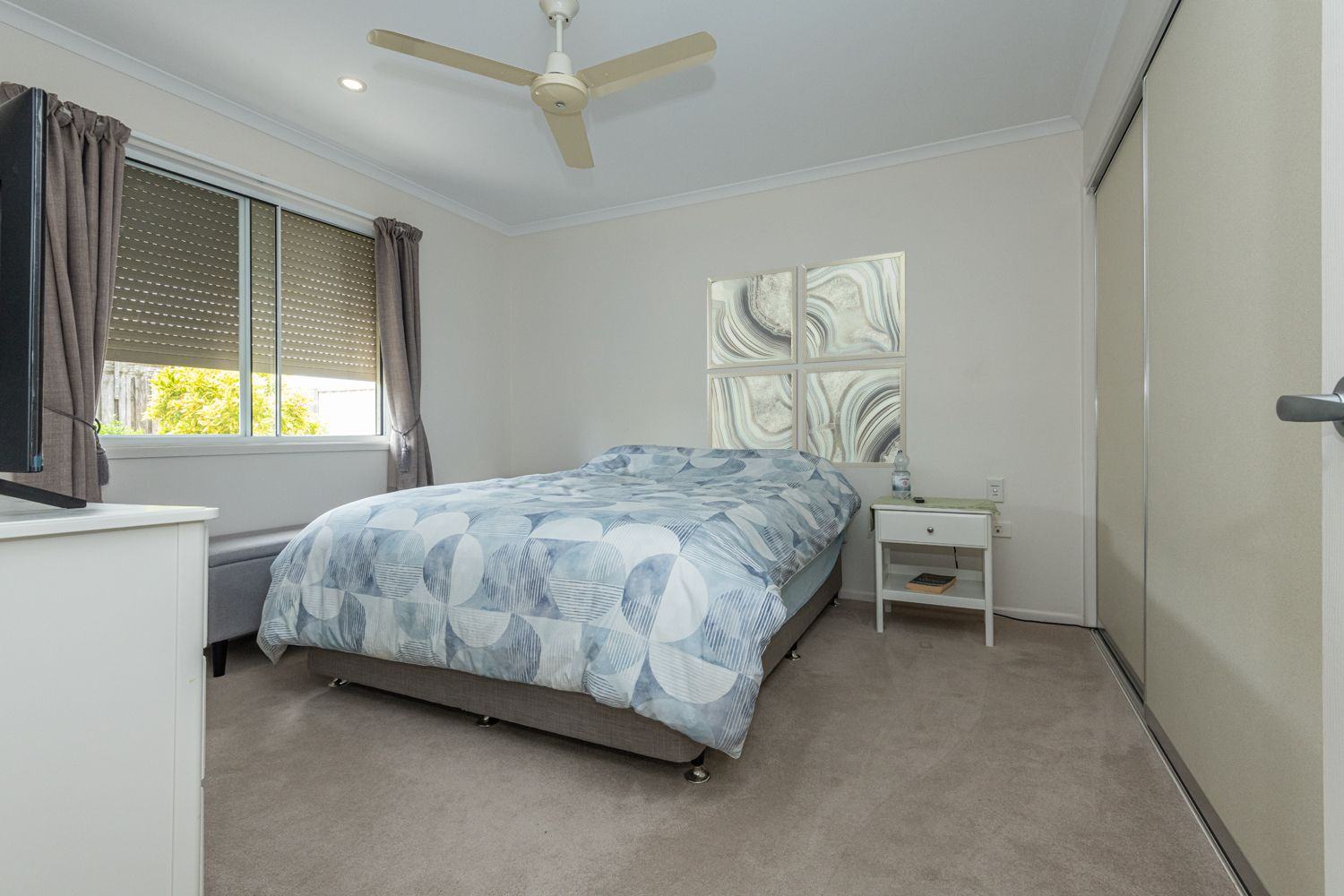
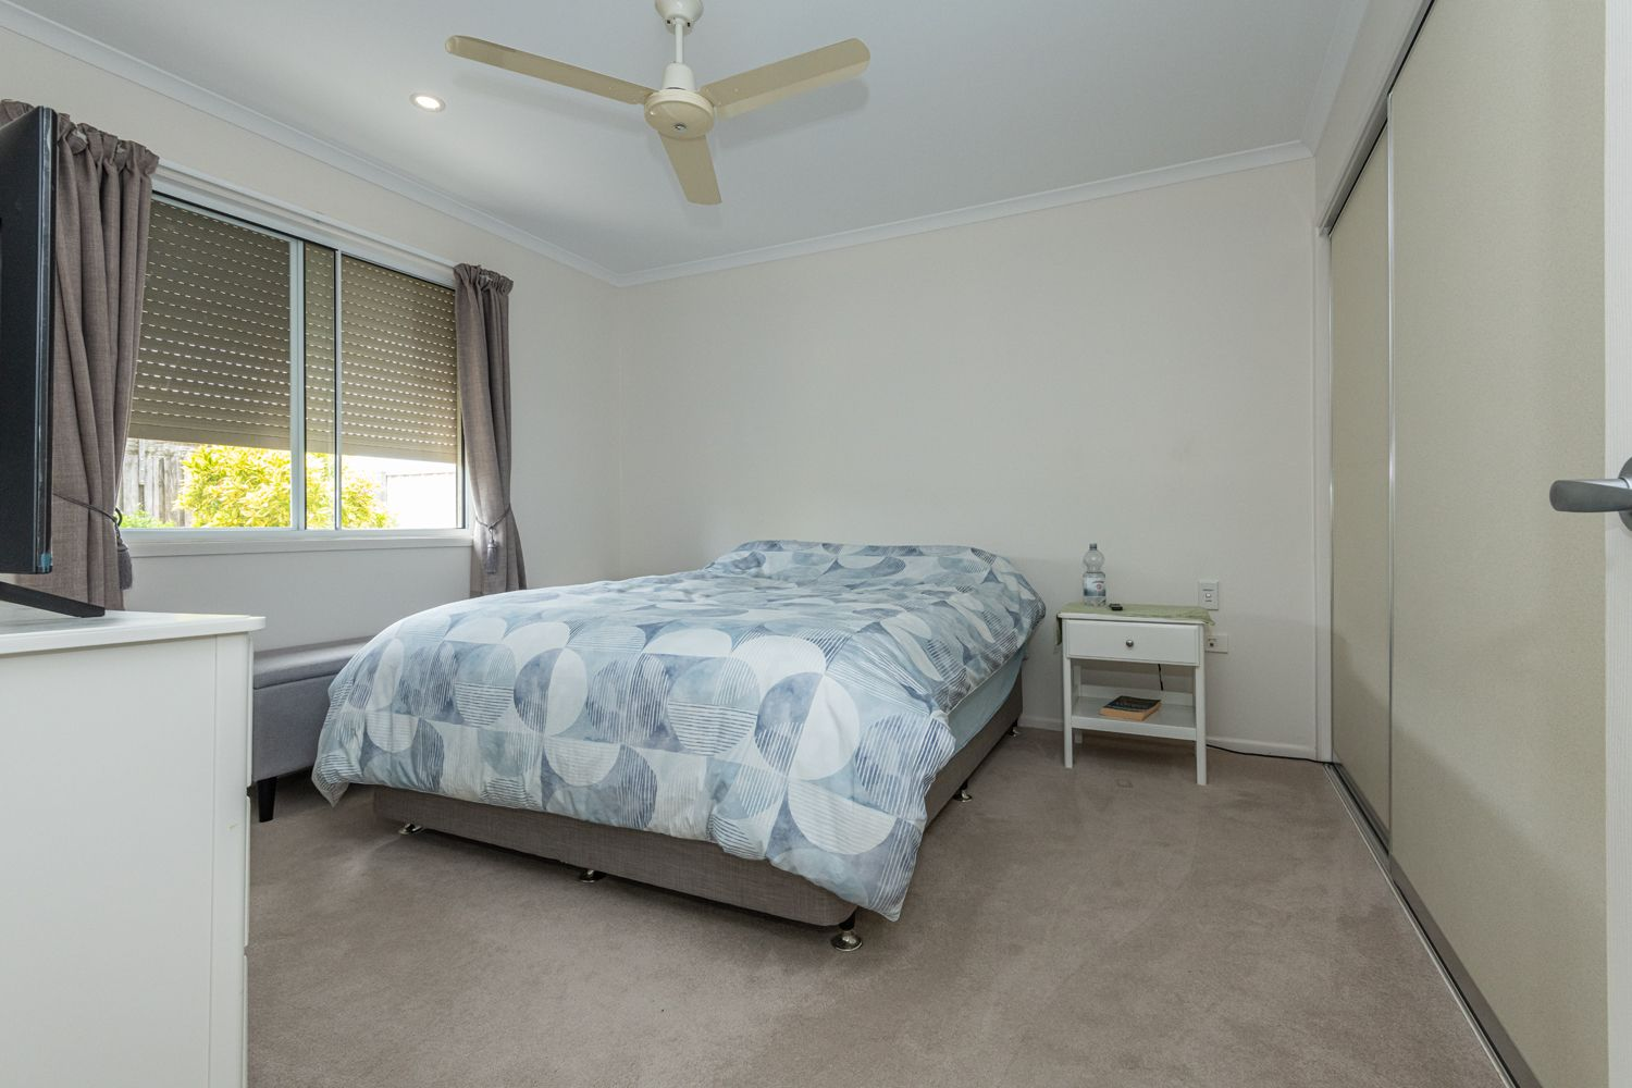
- wall art (802, 369)
